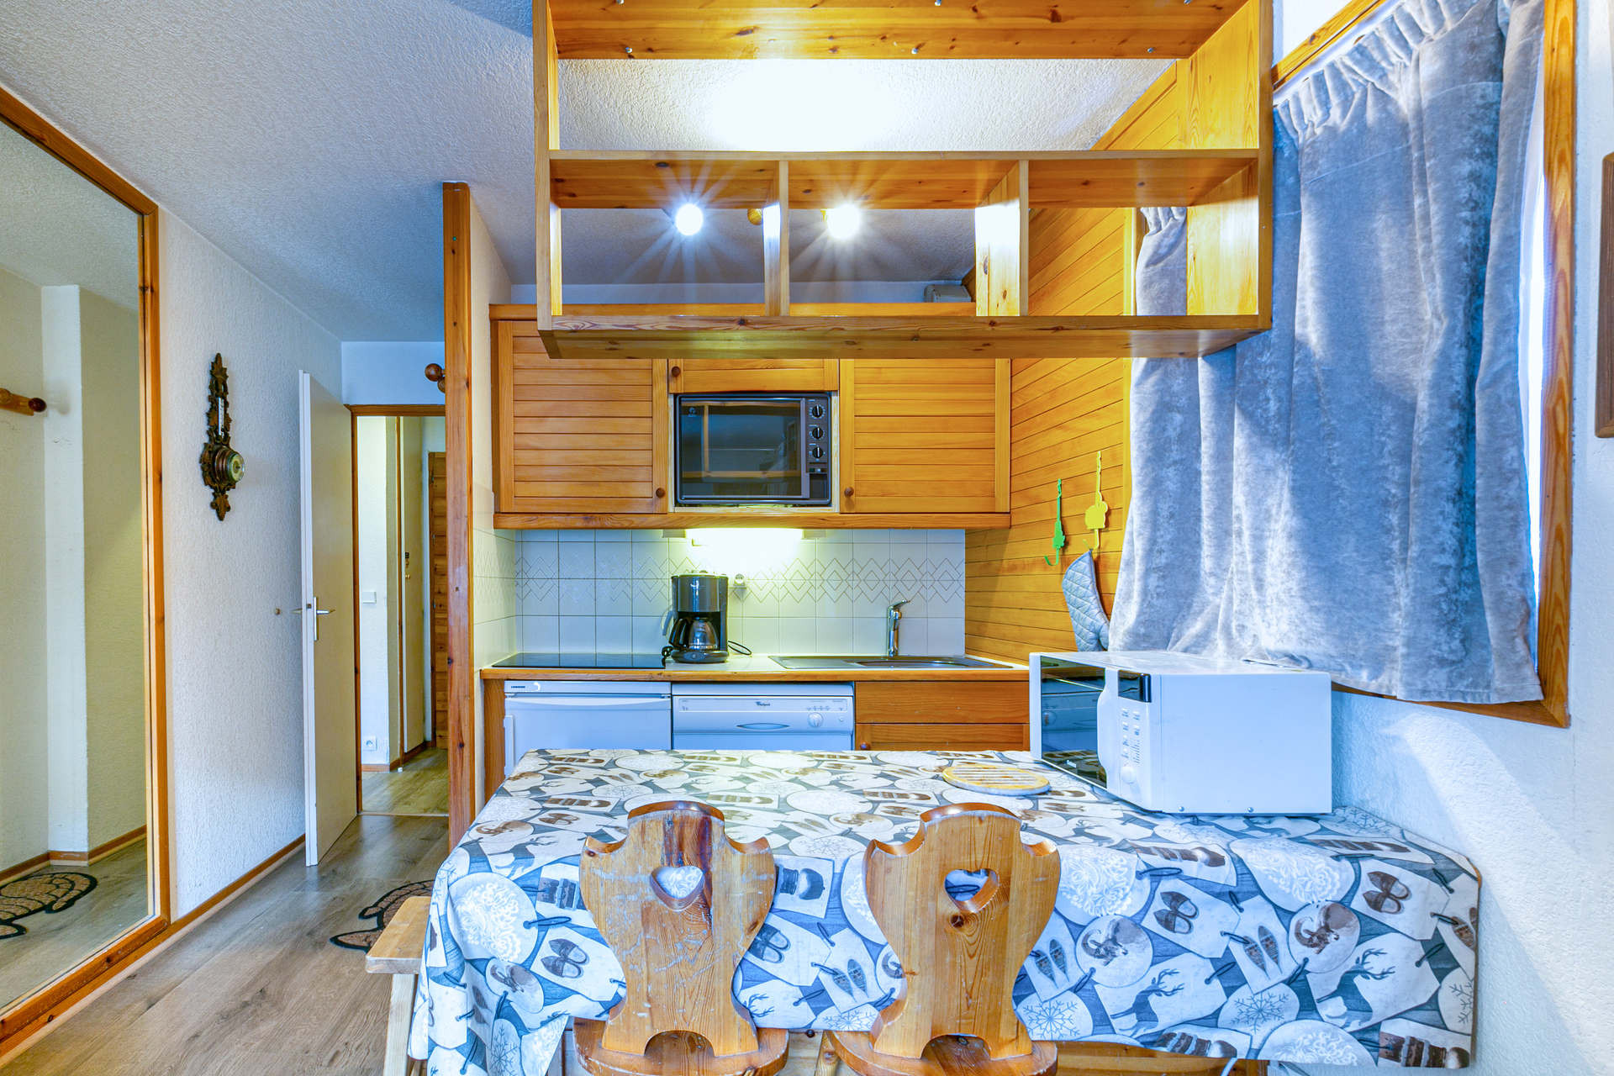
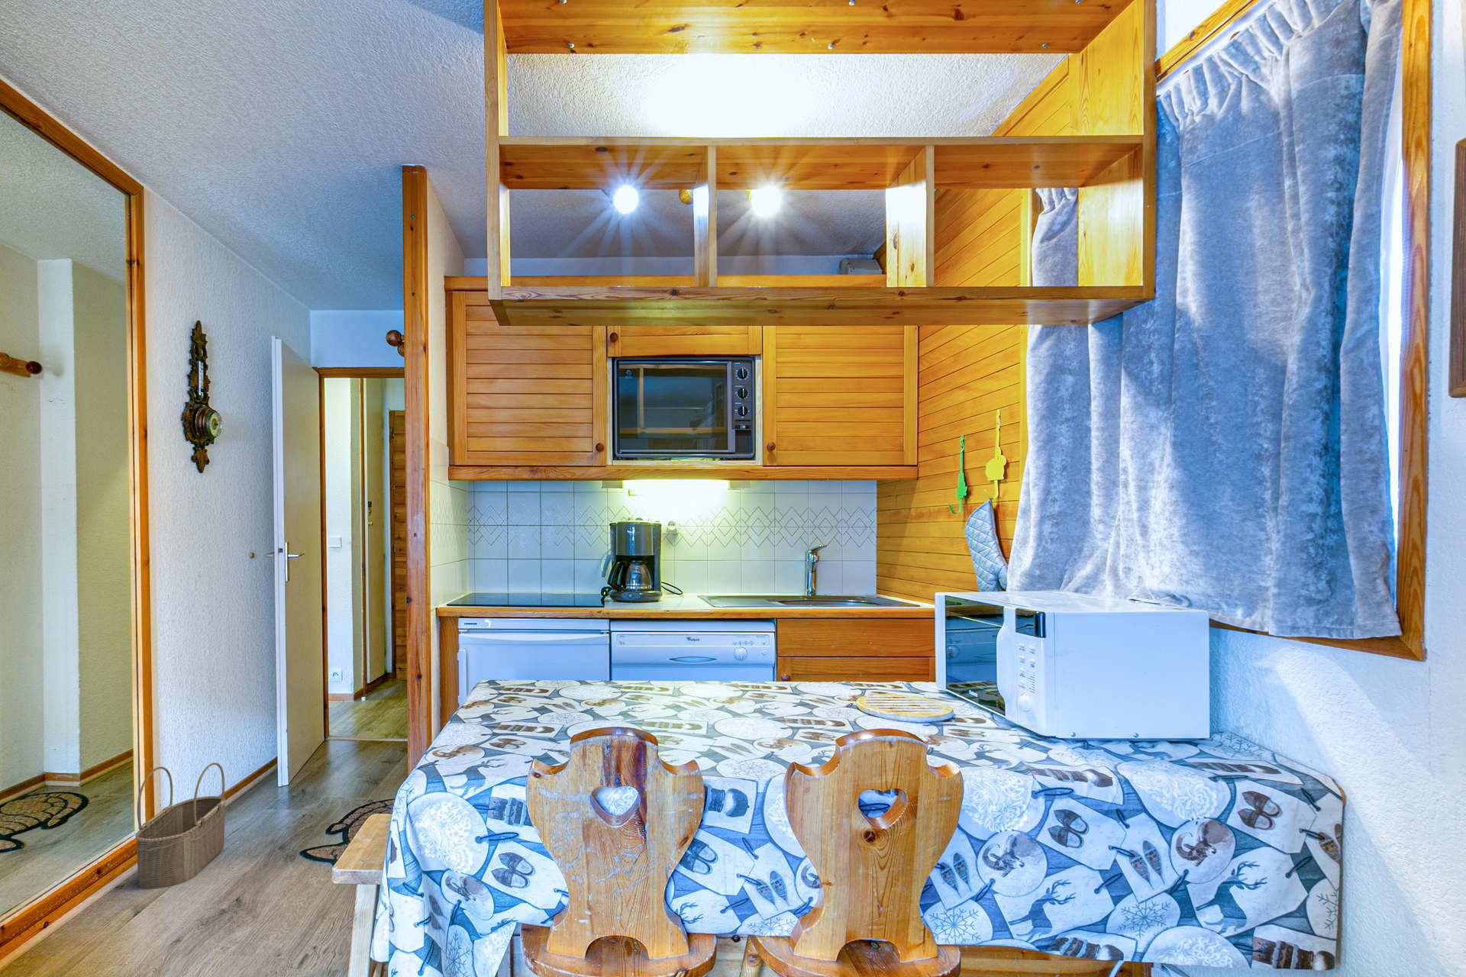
+ wicker basket (183, 816)
